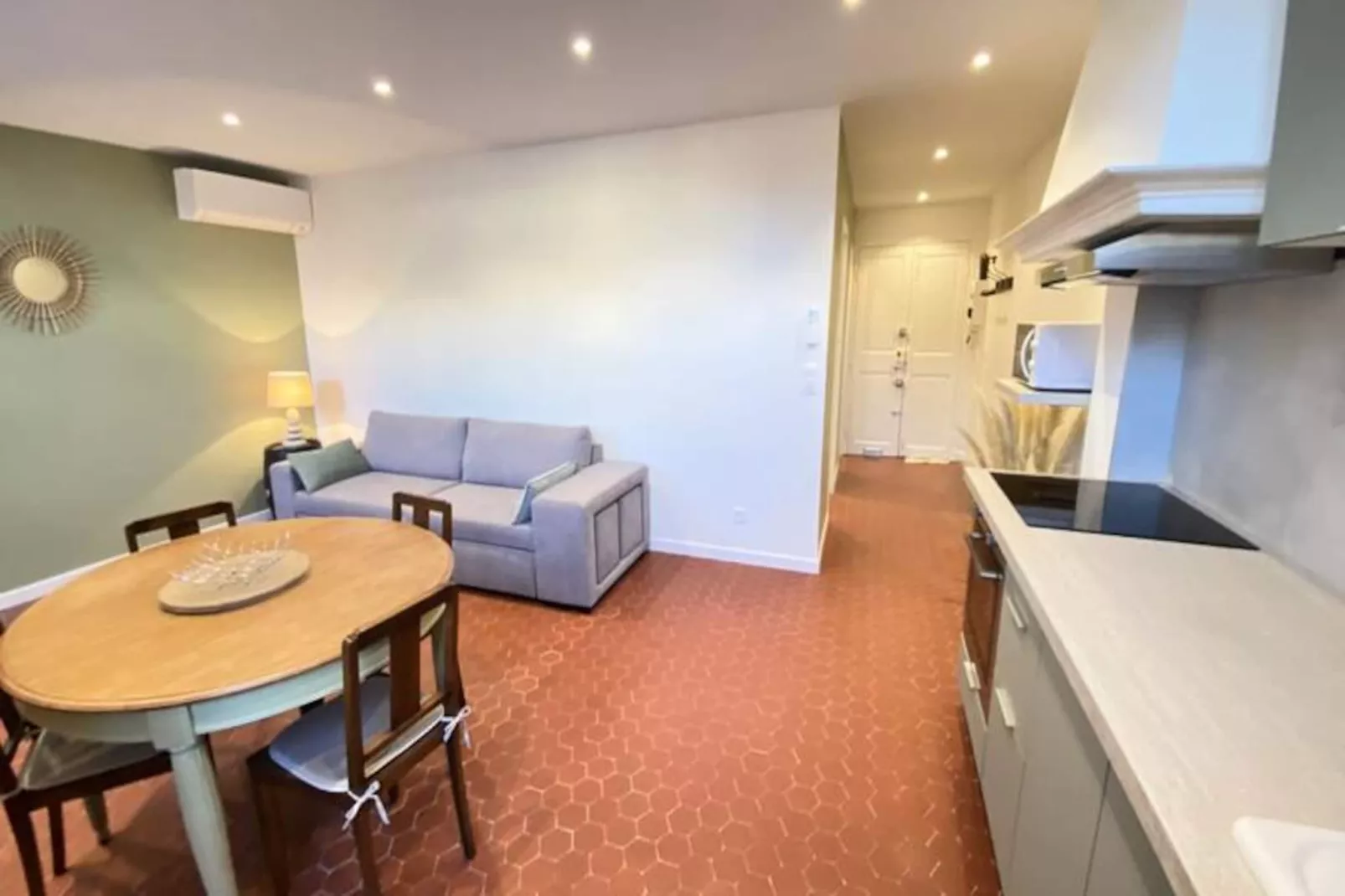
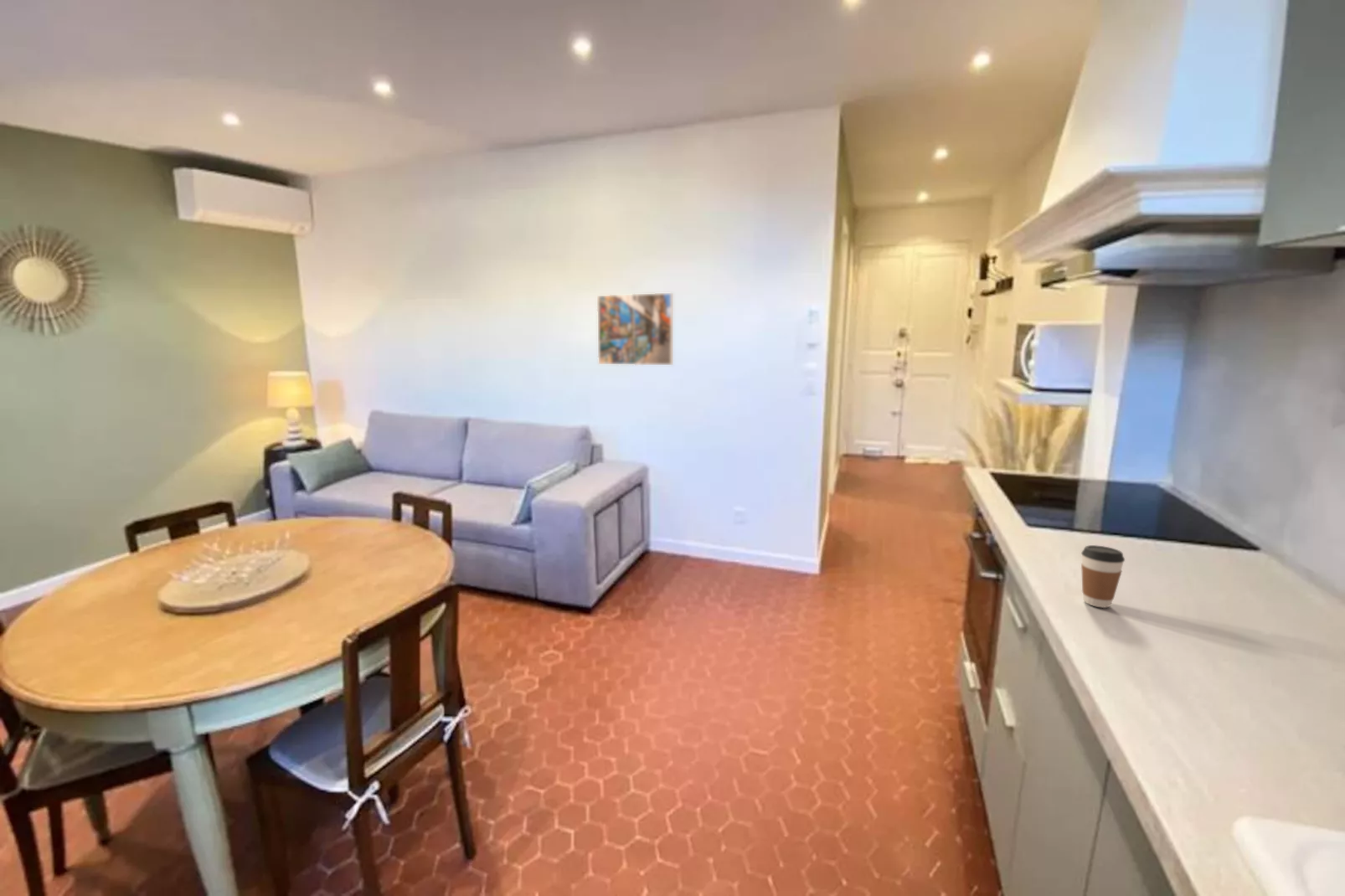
+ coffee cup (1100, 576)
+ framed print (634, 329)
